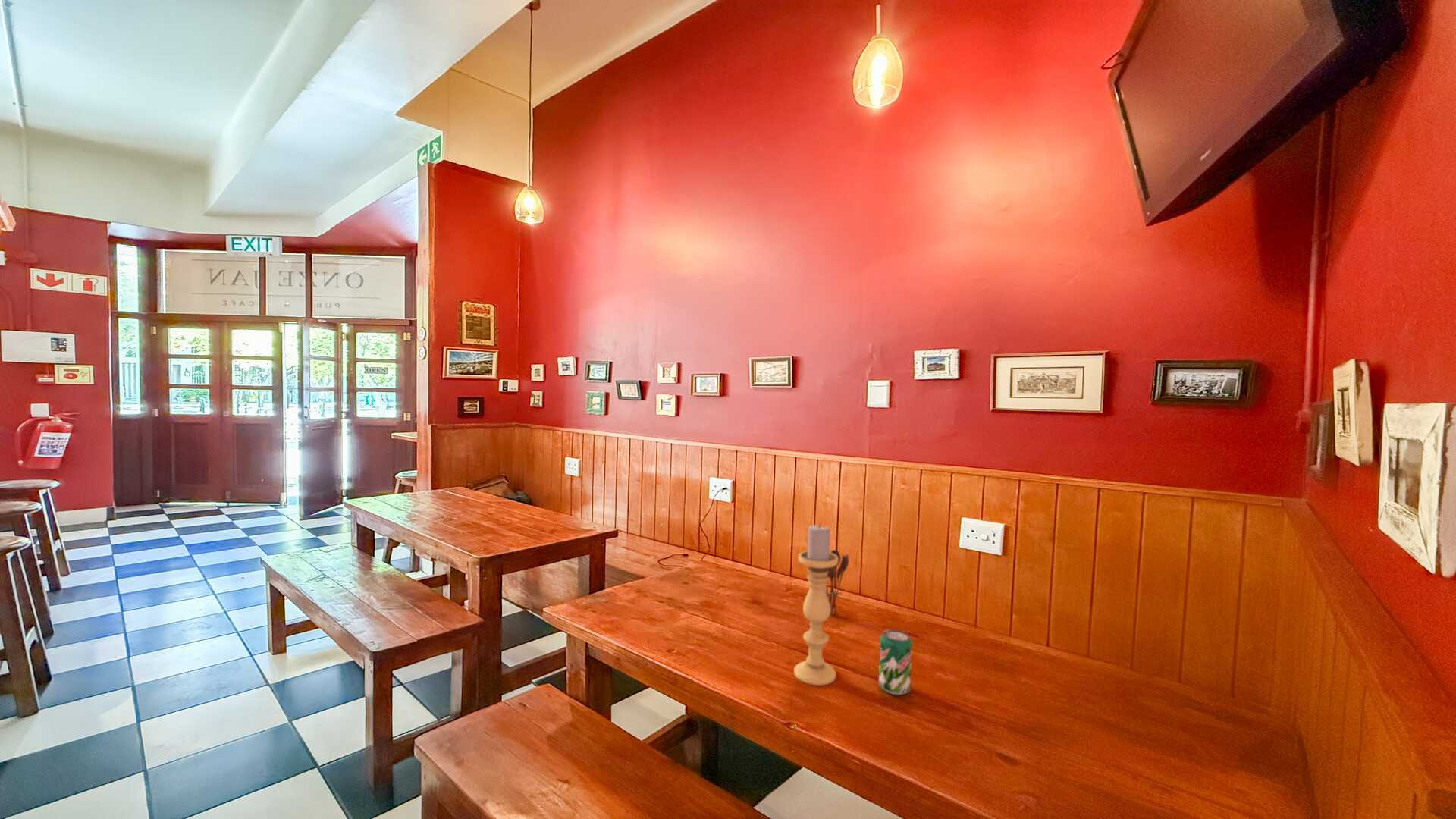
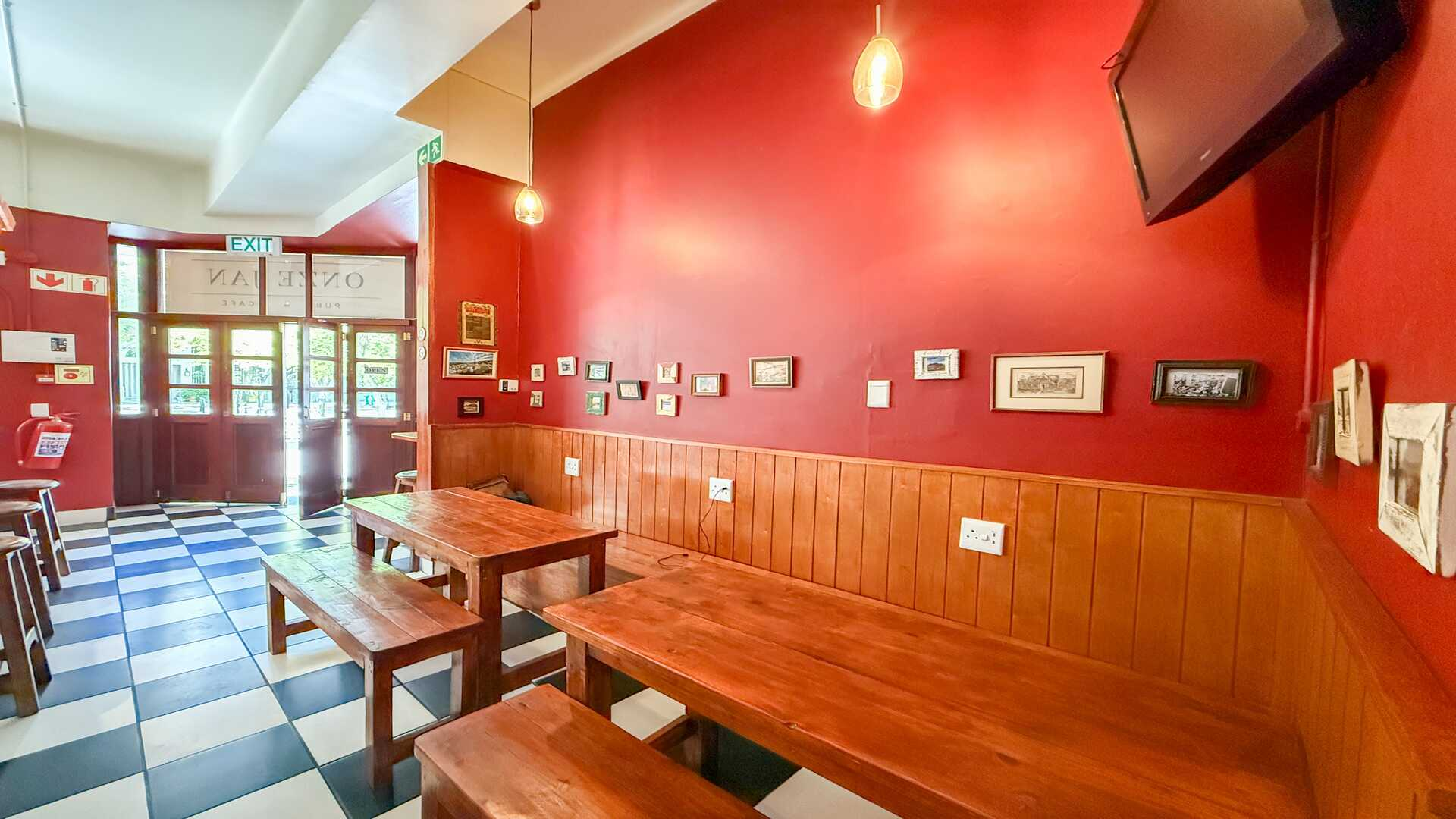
- candle holder (817, 599)
- beverage can (895, 661)
- utensil holder (830, 579)
